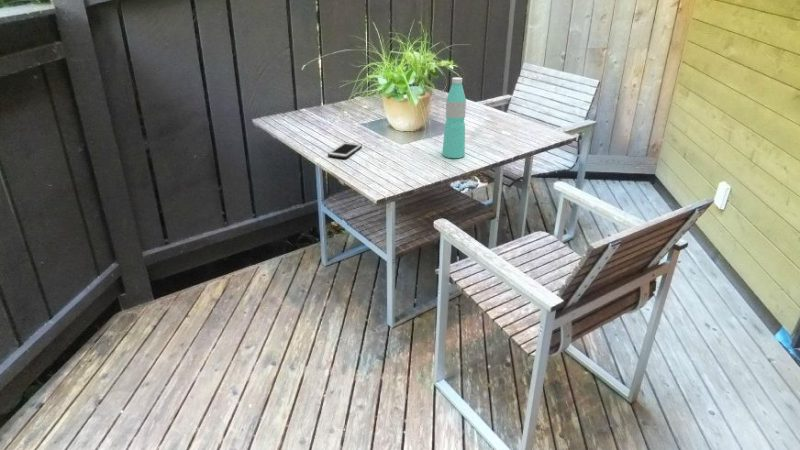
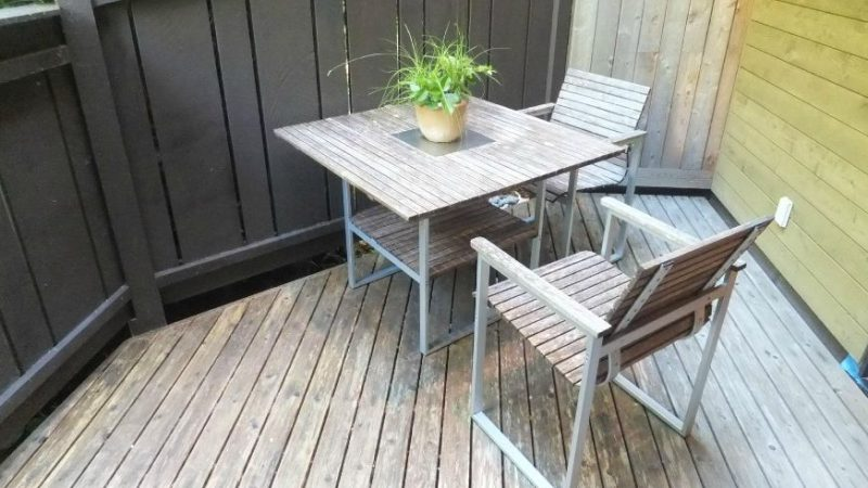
- cell phone (345, 150)
- water bottle (455, 117)
